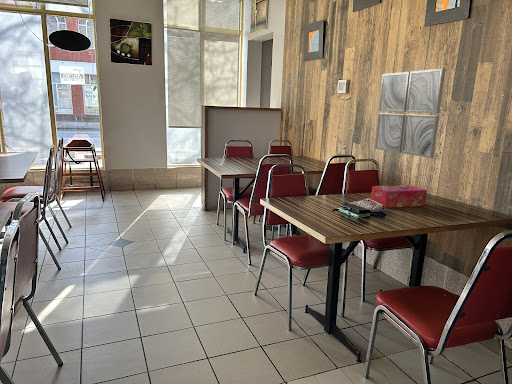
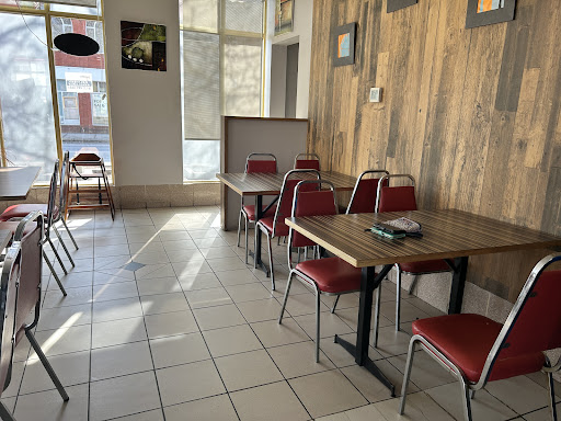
- wall art (406, 114)
- tissue box (398, 195)
